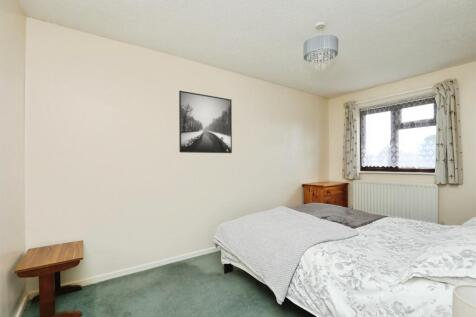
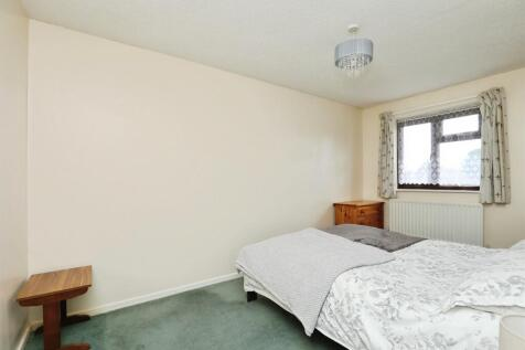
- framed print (207, 124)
